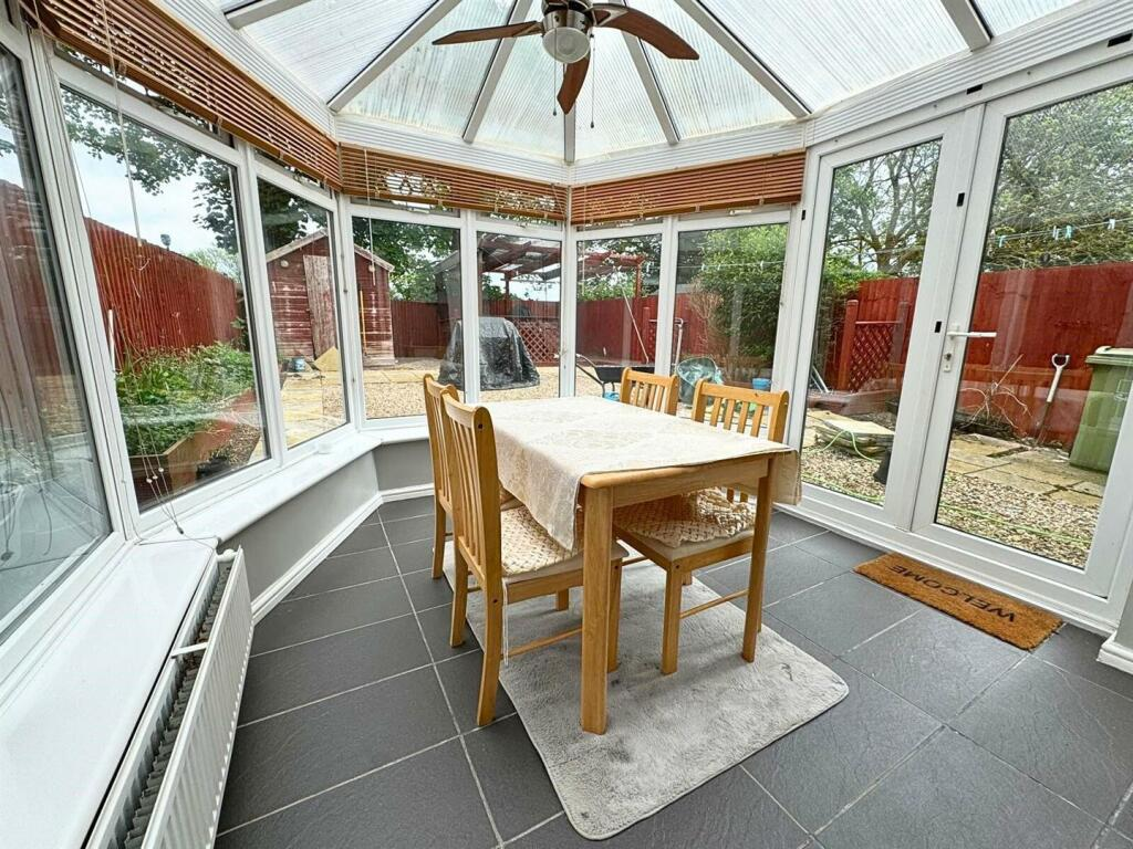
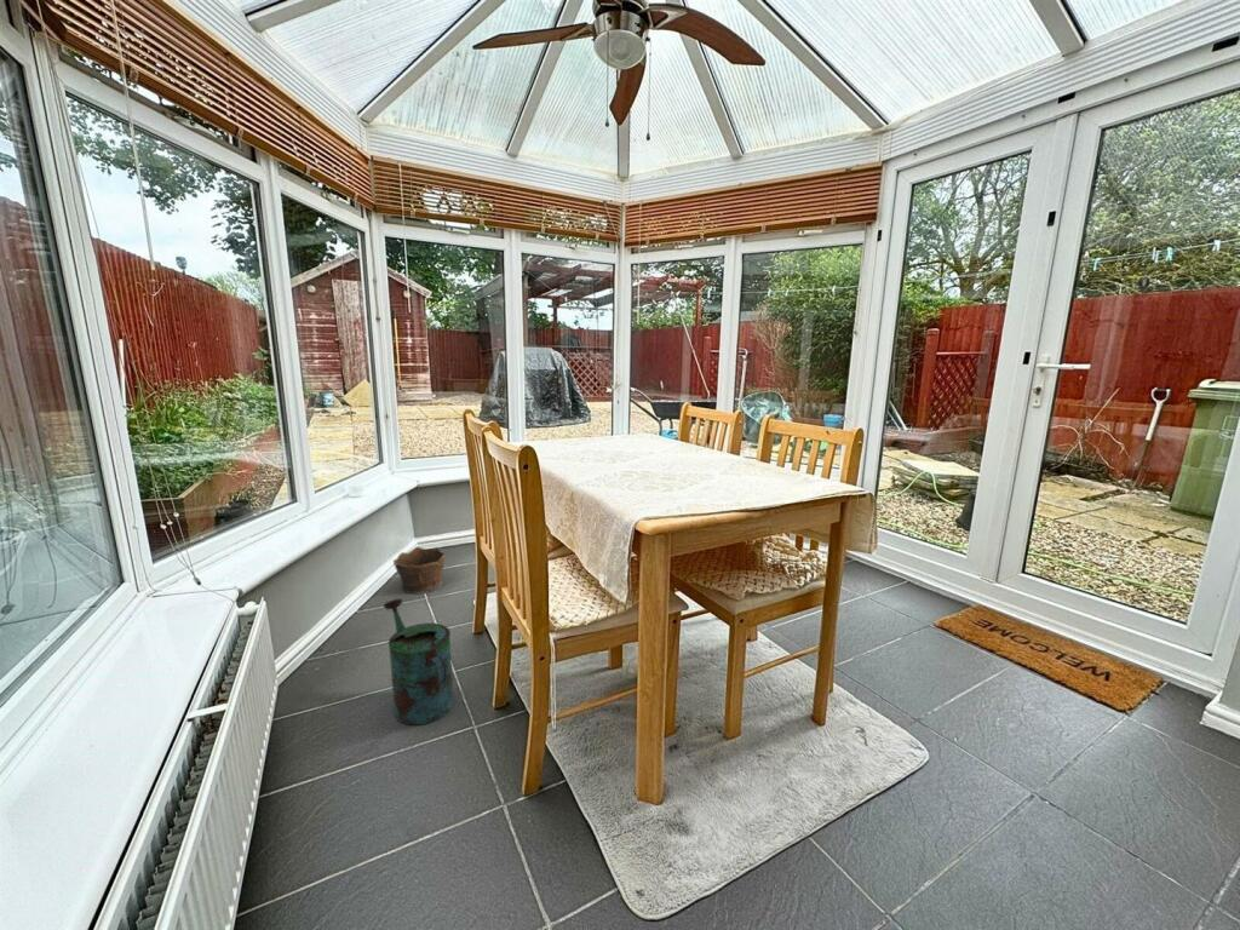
+ watering can (415, 658)
+ clay pot (420, 563)
